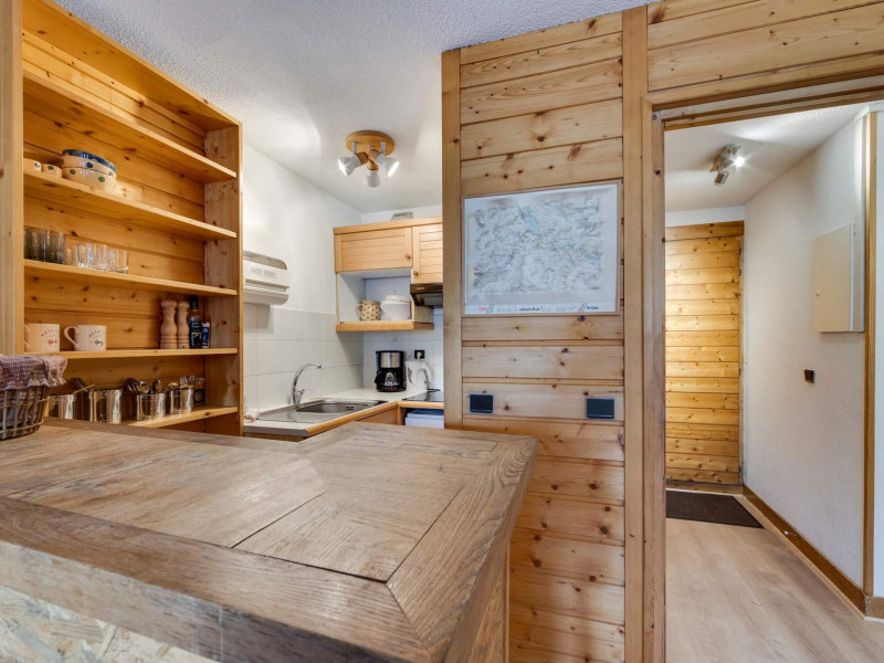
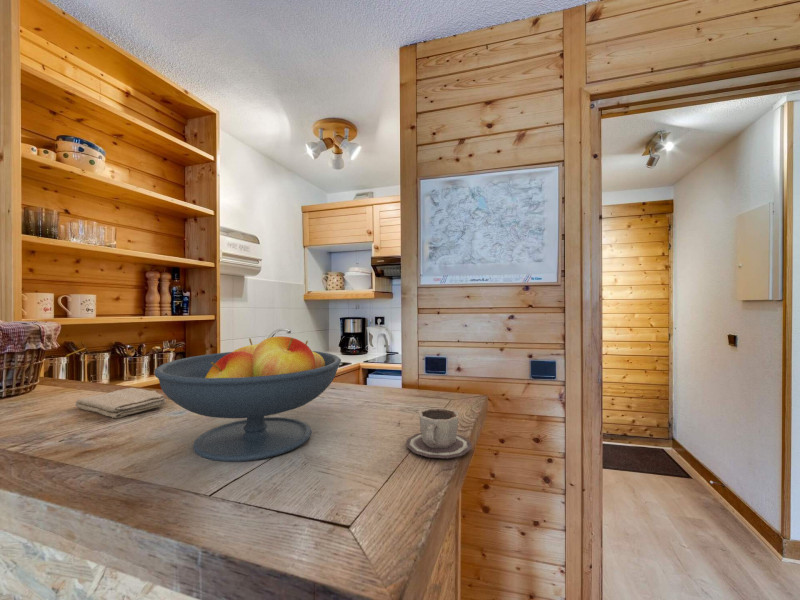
+ fruit bowl (255, 386)
+ washcloth (122, 400)
+ cup (438, 430)
